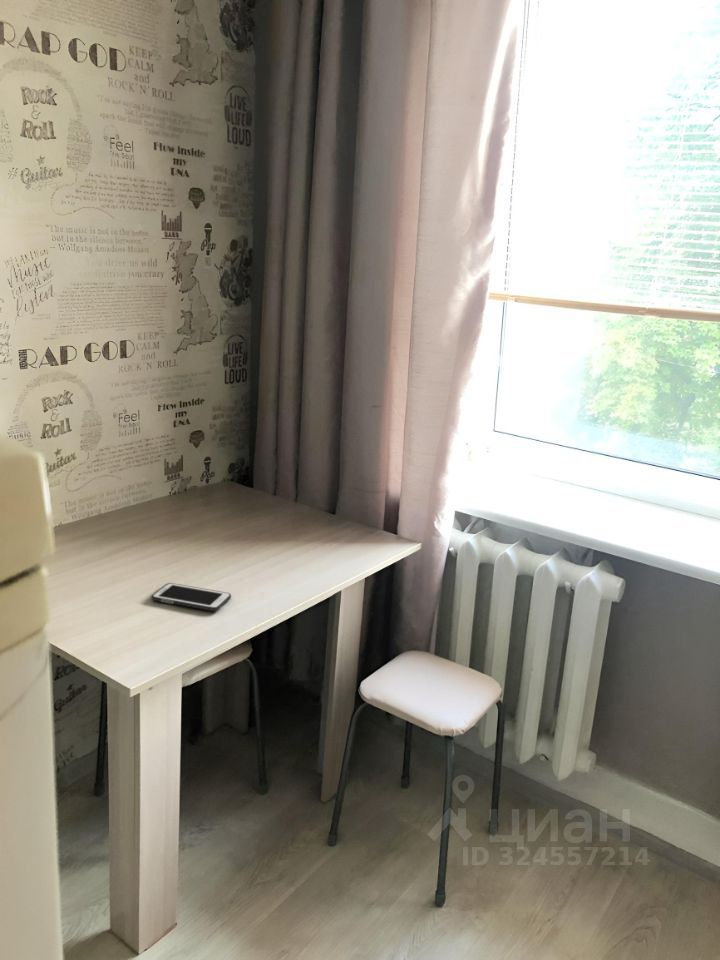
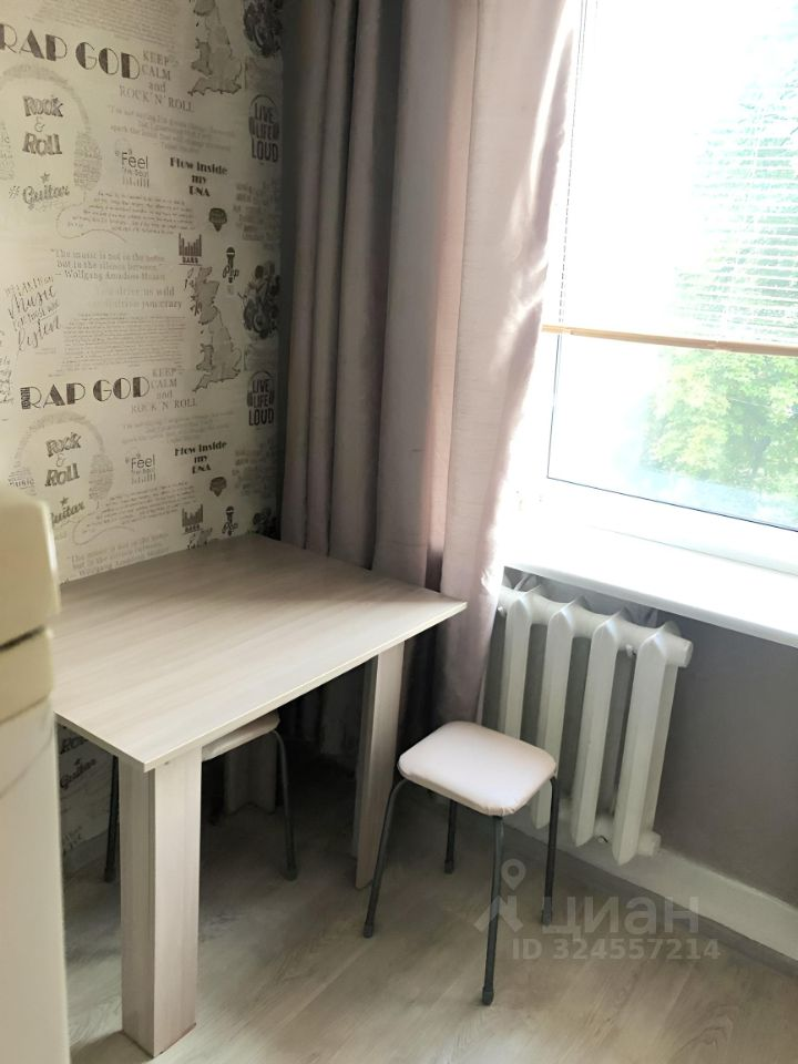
- cell phone (191, 596)
